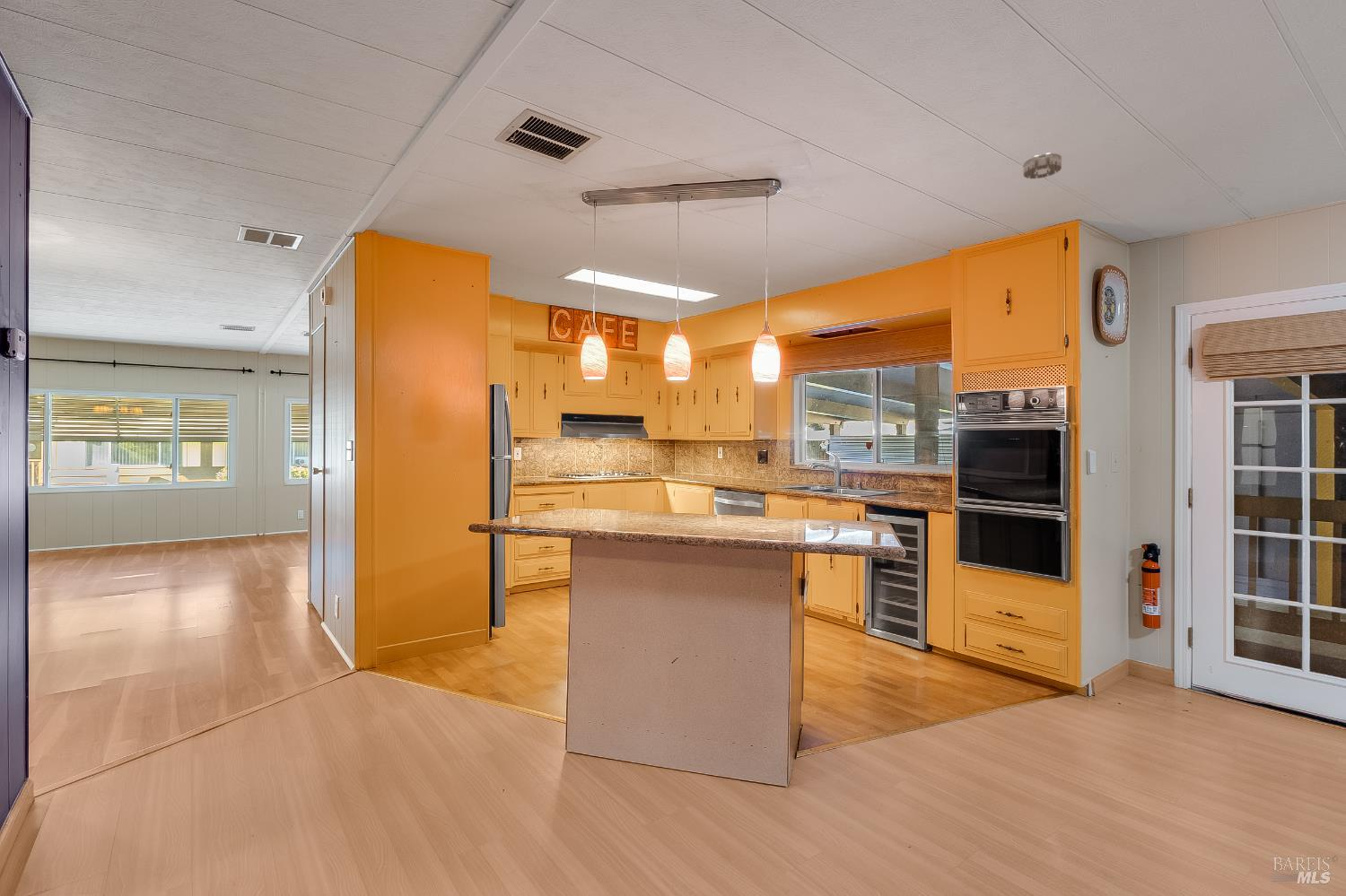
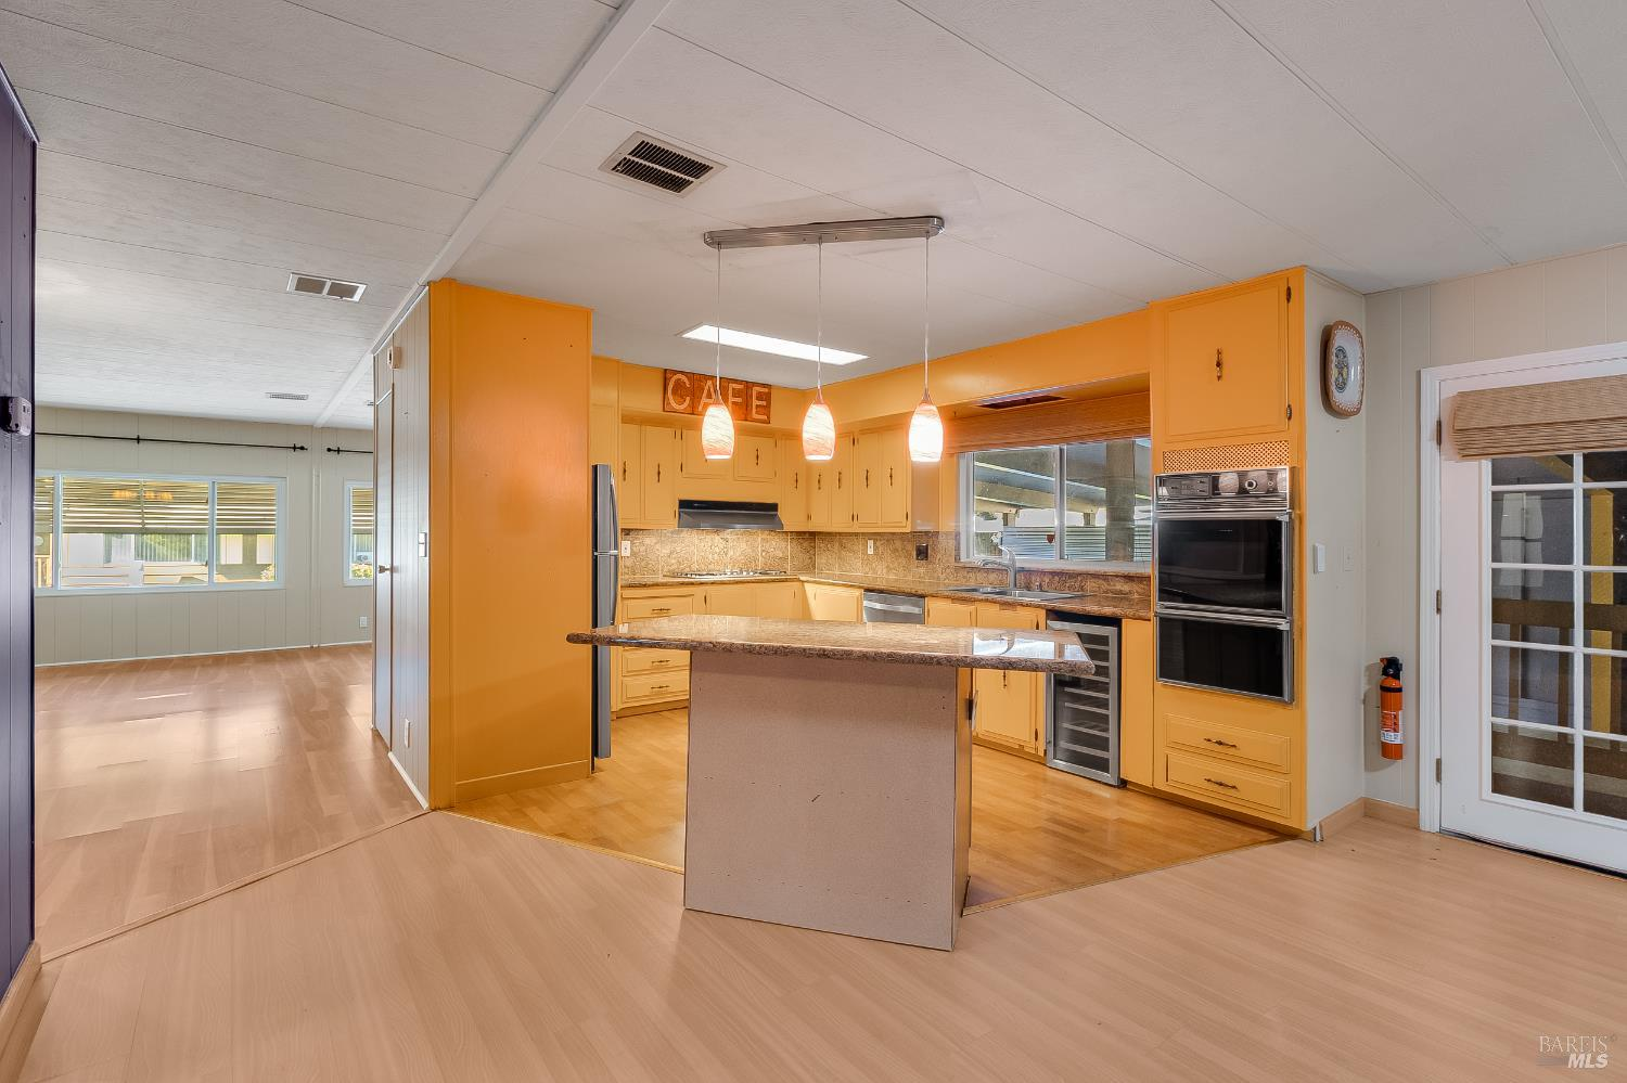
- smoke detector (1042, 165)
